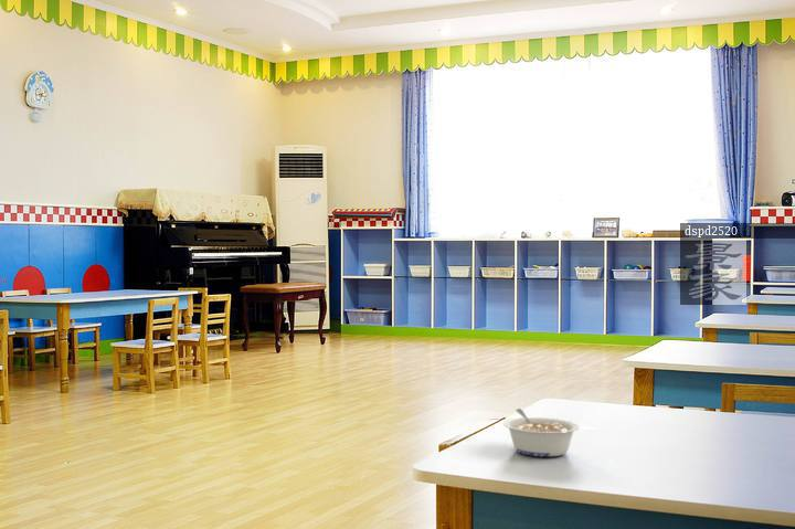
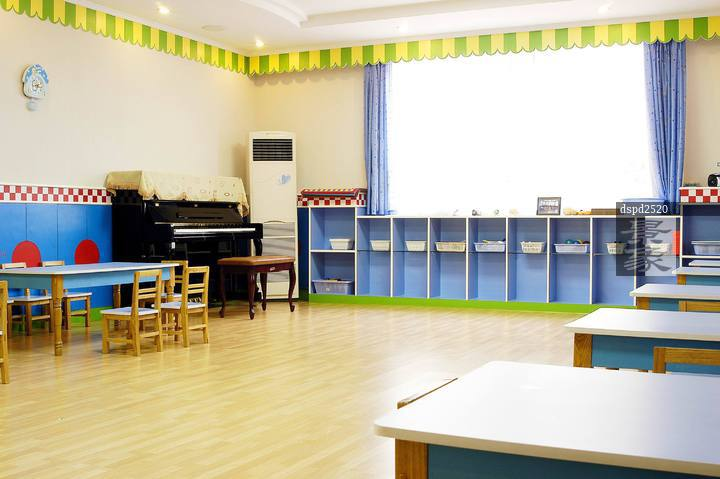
- legume (538, 434)
